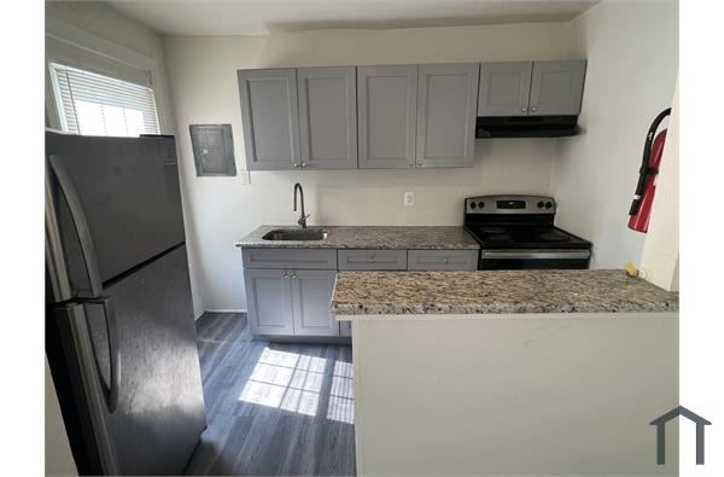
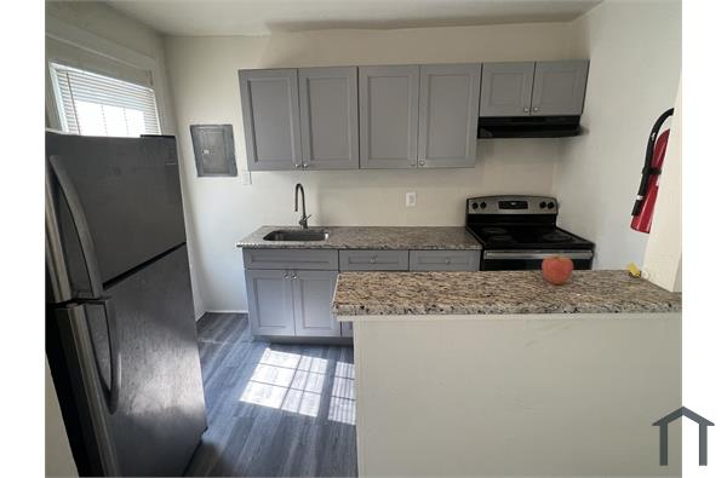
+ fruit (556, 266)
